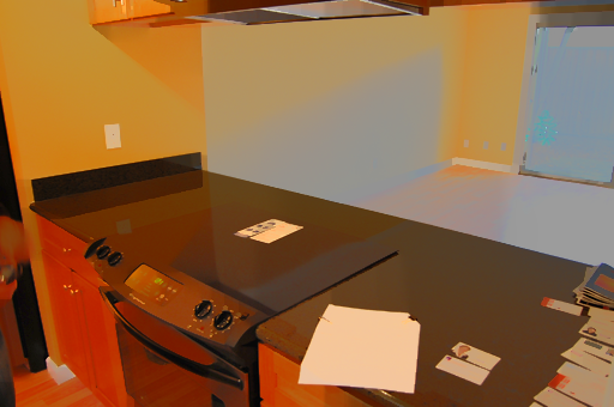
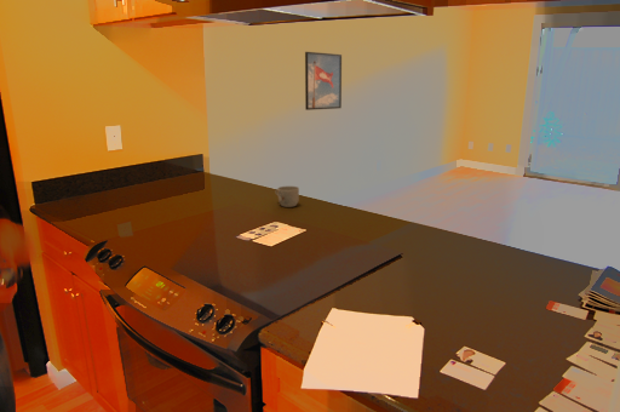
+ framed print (323, 81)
+ mug (286, 195)
